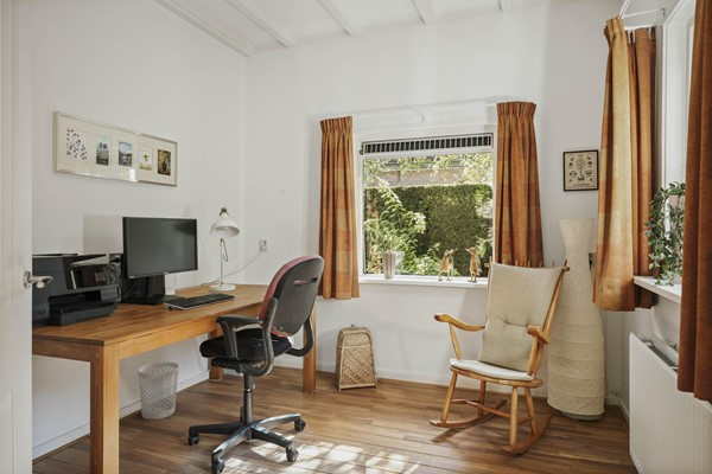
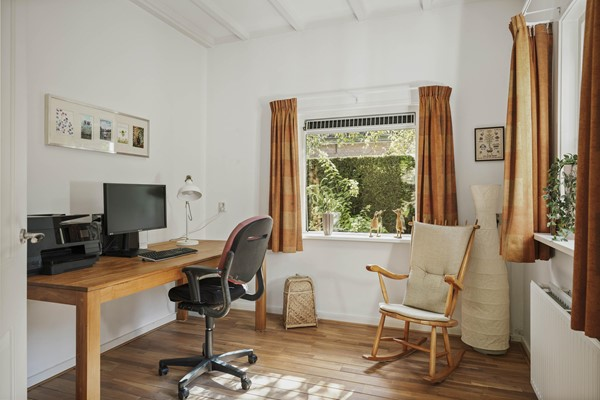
- wastebasket (158, 390)
